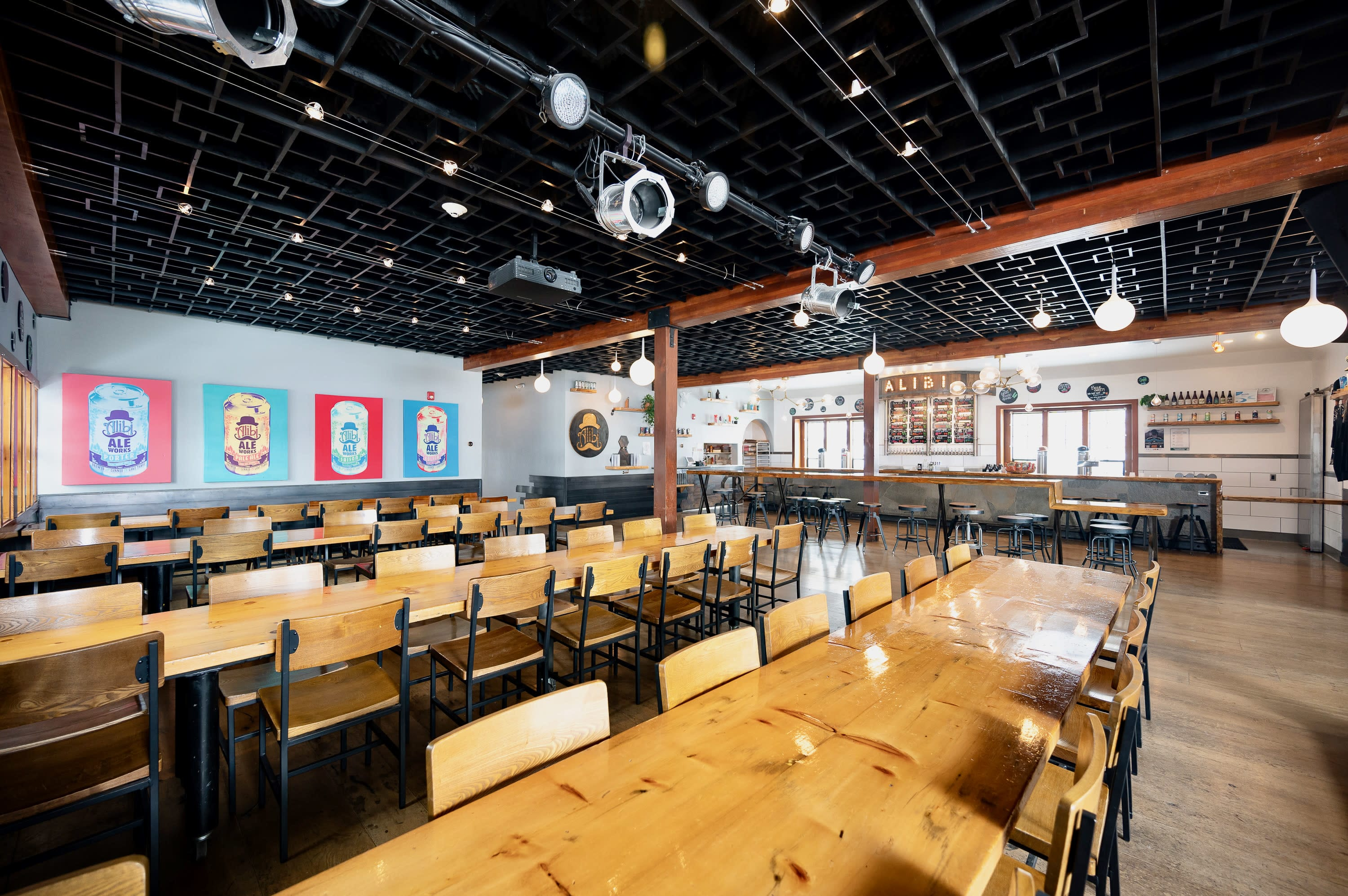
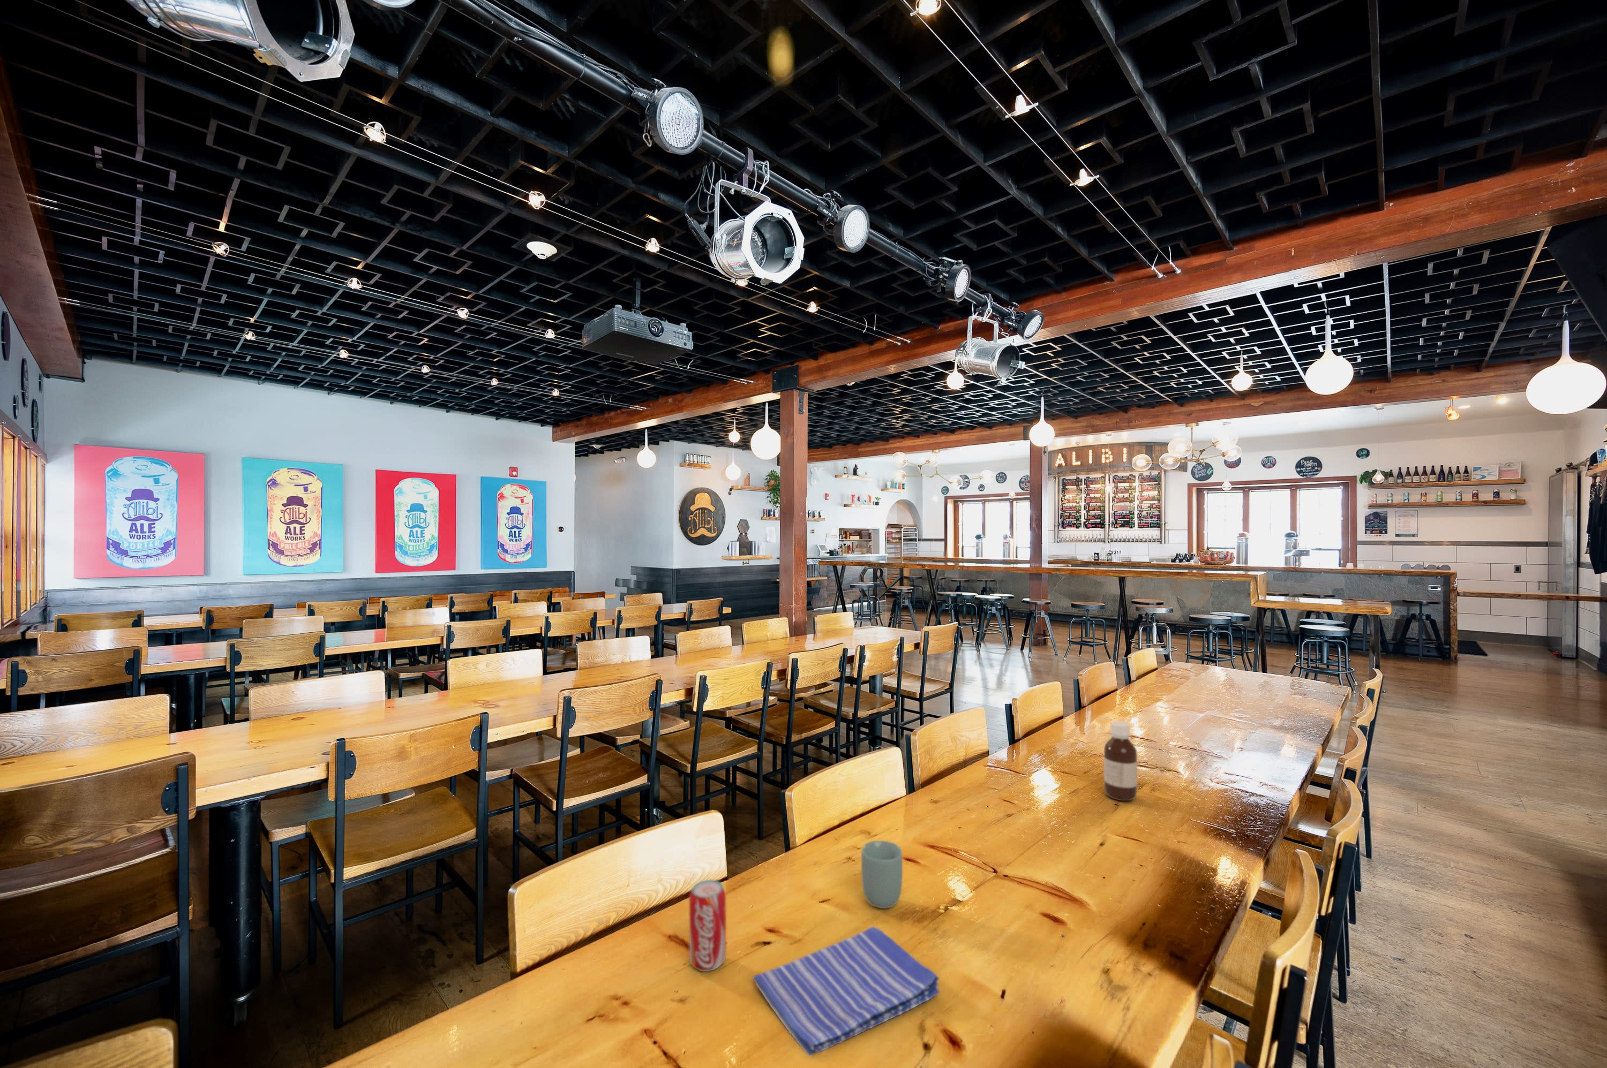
+ beverage can (708, 925)
+ dish towel (846, 981)
+ bottle (1121, 759)
+ cup (882, 876)
